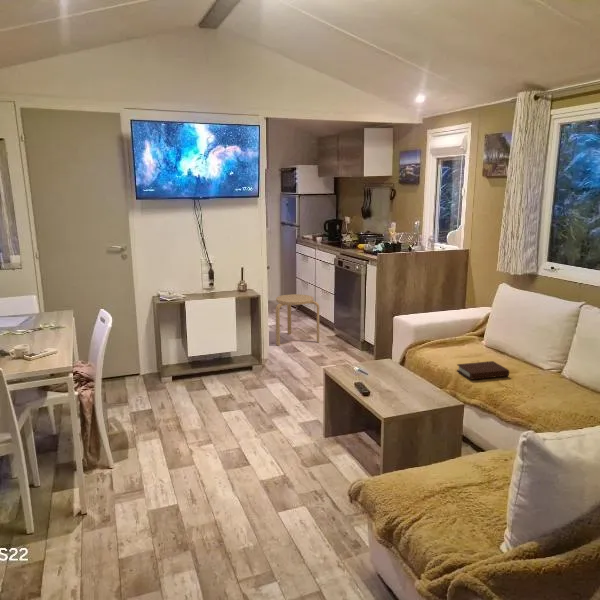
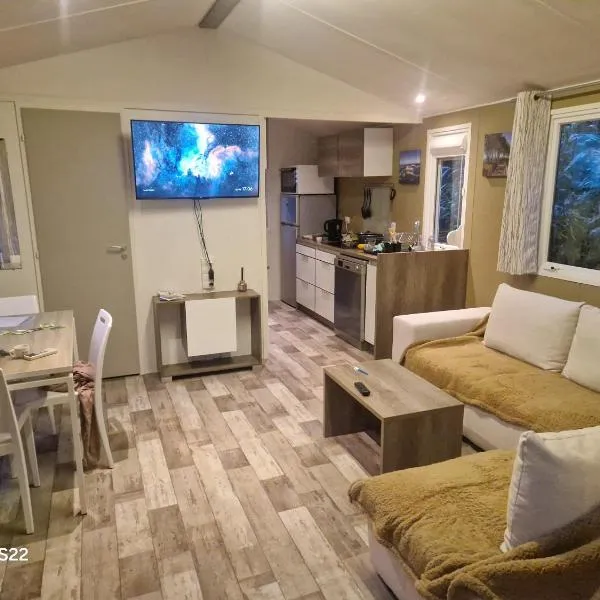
- stool (290, 318)
- book (482, 370)
